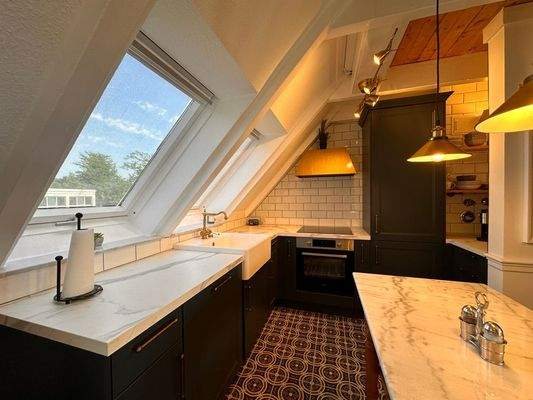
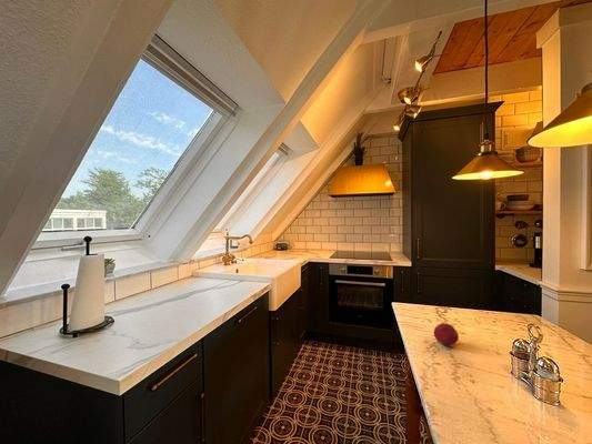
+ apple (445, 334)
